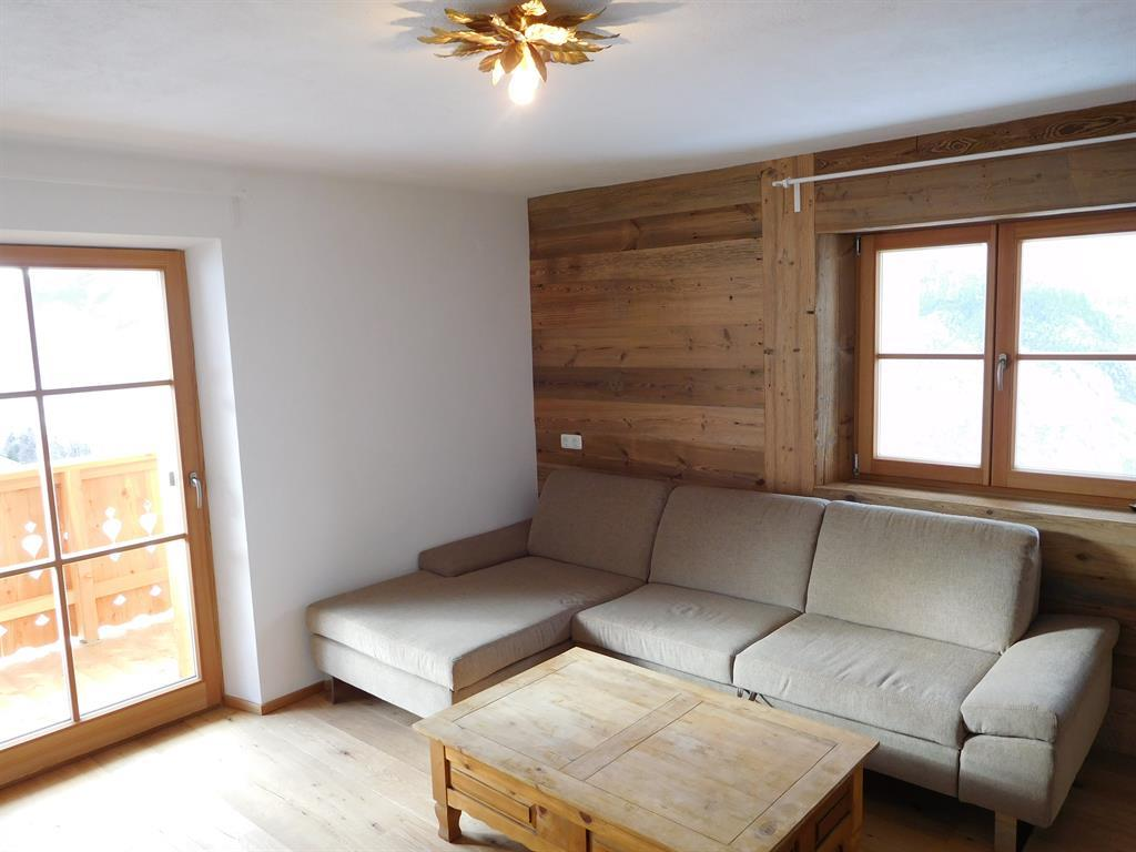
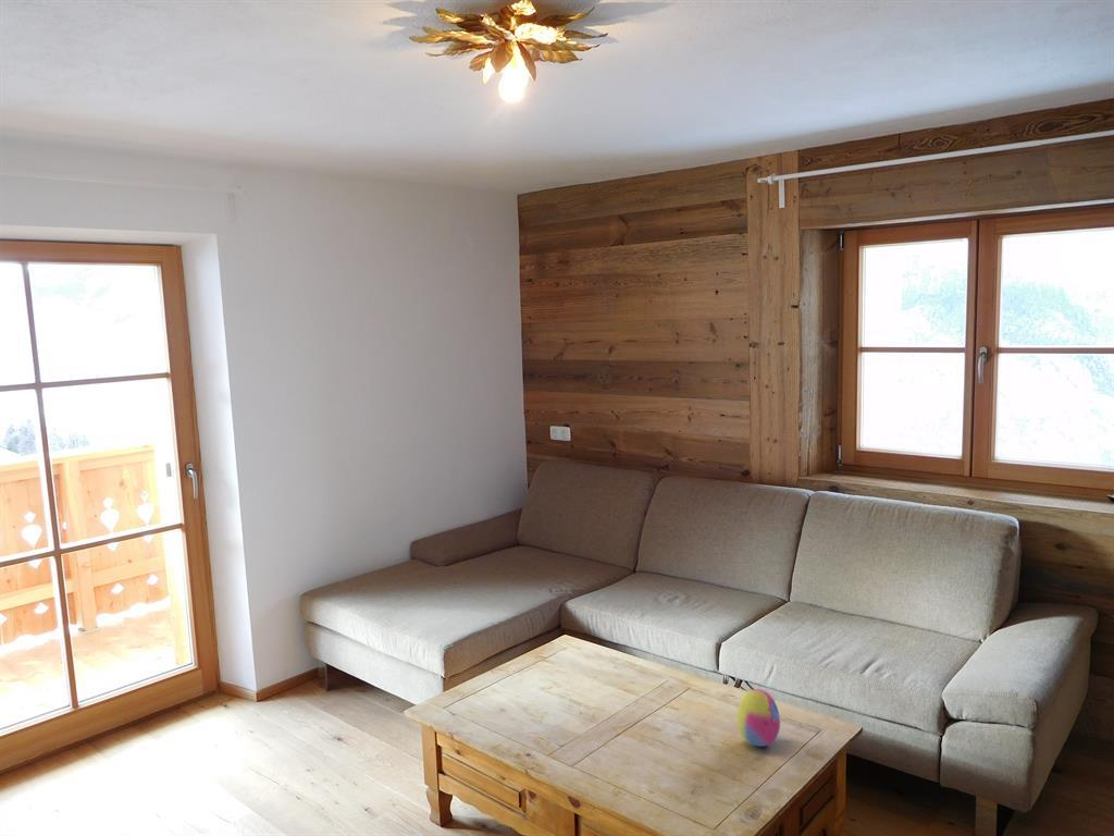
+ decorative egg (758, 716)
